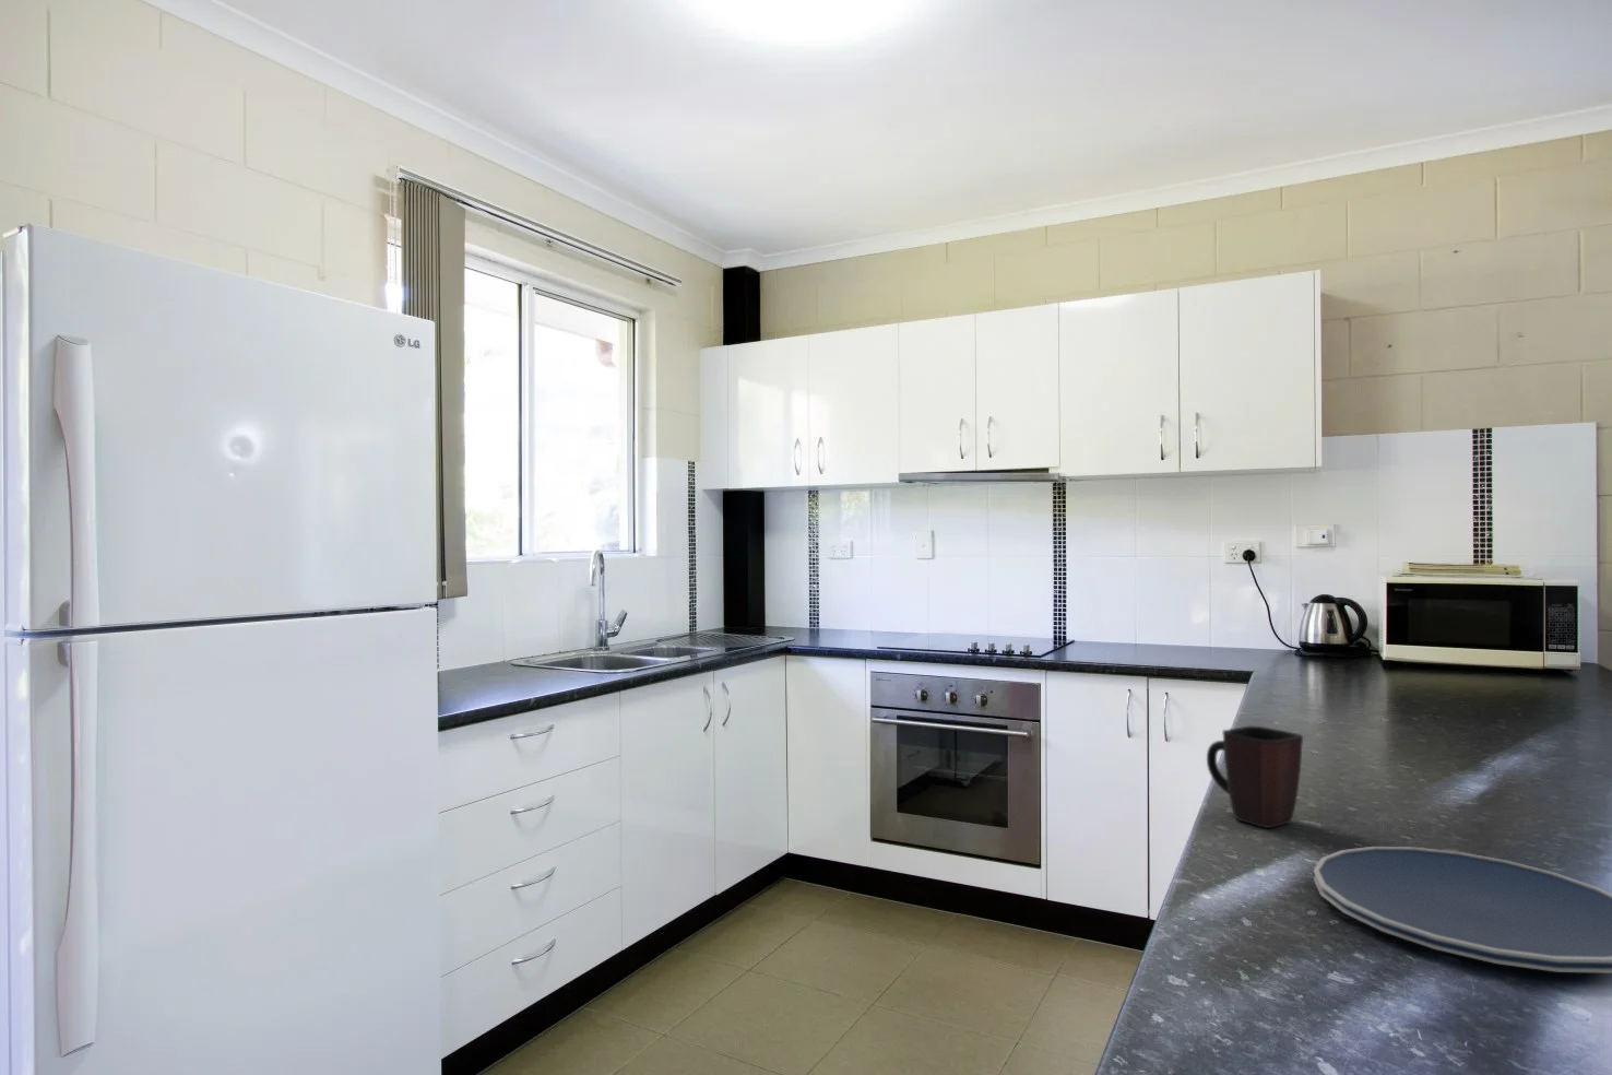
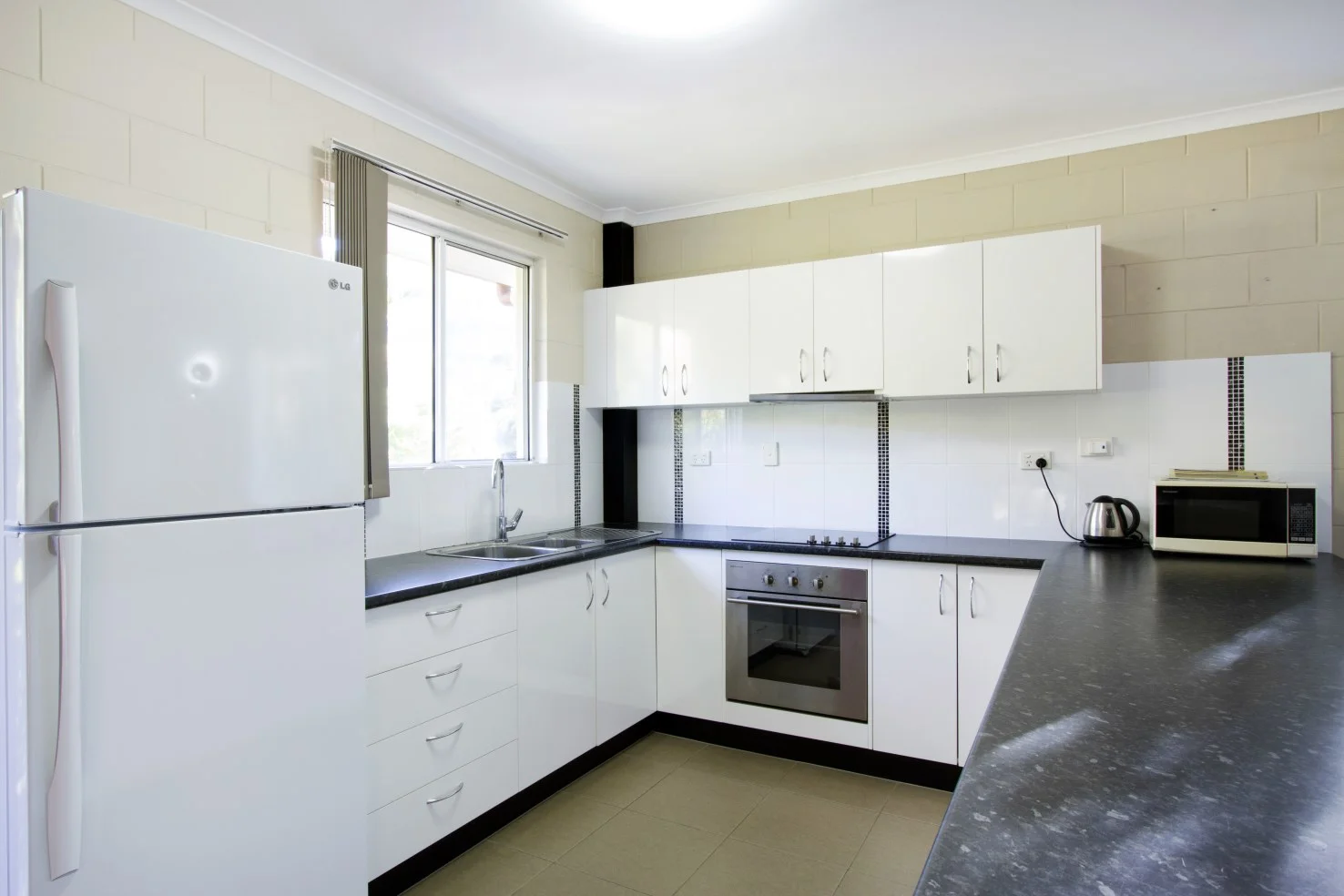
- plate (1473, 905)
- mug (1250, 775)
